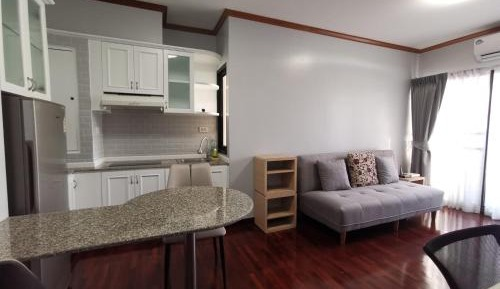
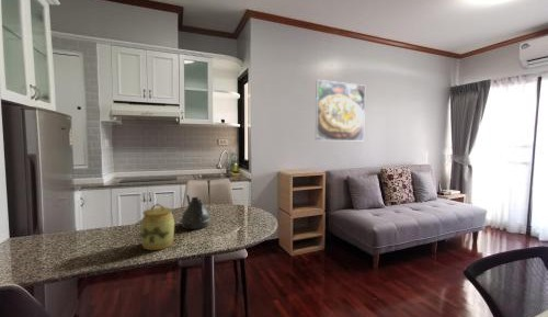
+ jar (158, 224)
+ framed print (341, 112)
+ teapot (194, 210)
